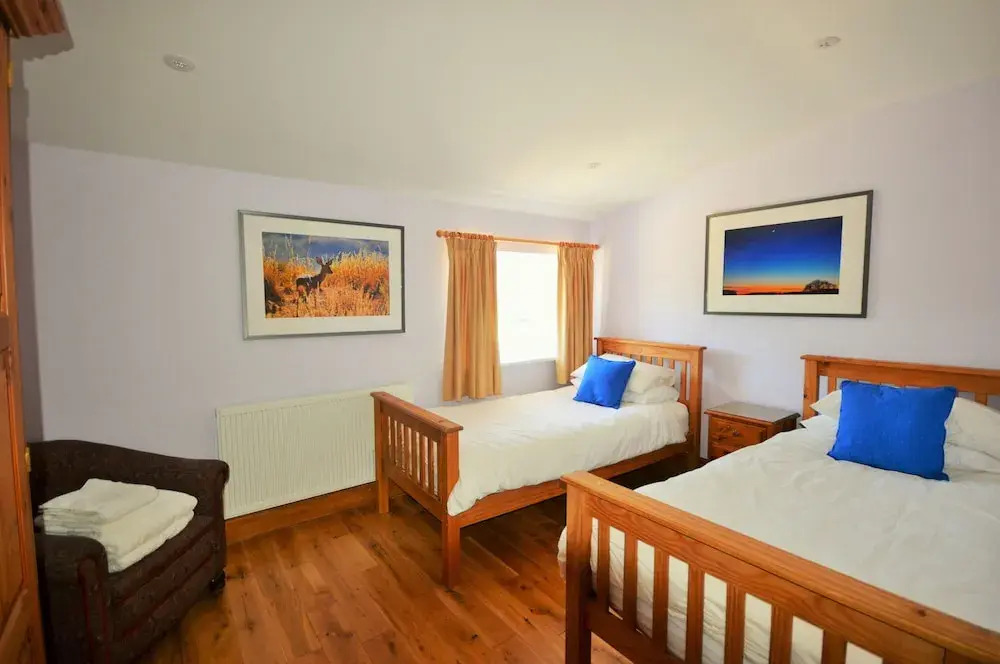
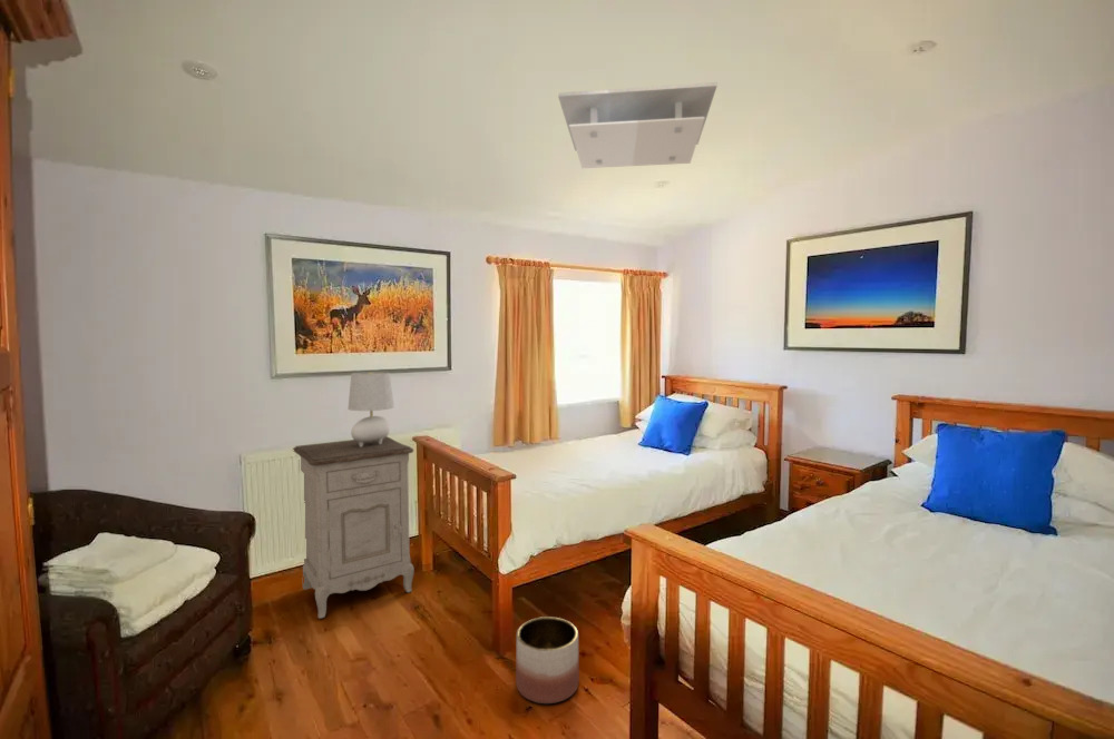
+ nightstand (356, 520)
+ planter (547, 659)
+ table lamp (370, 407)
+ ceiling light (635, 131)
